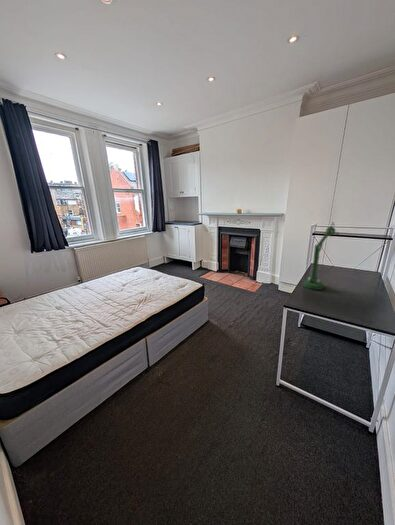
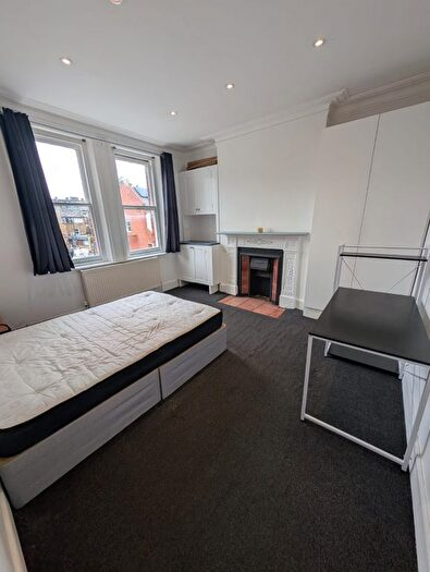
- desk lamp (319, 252)
